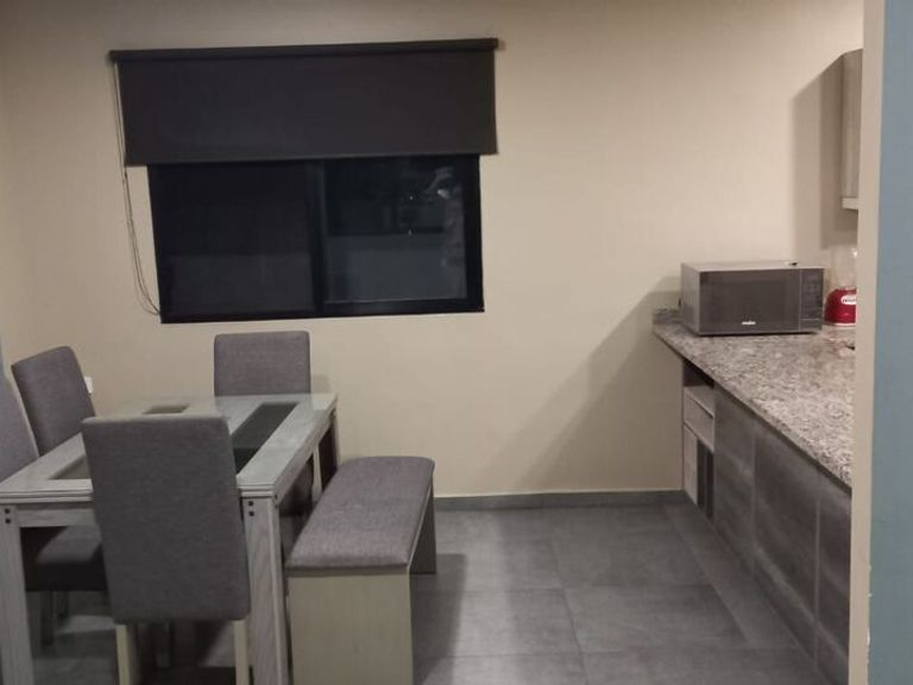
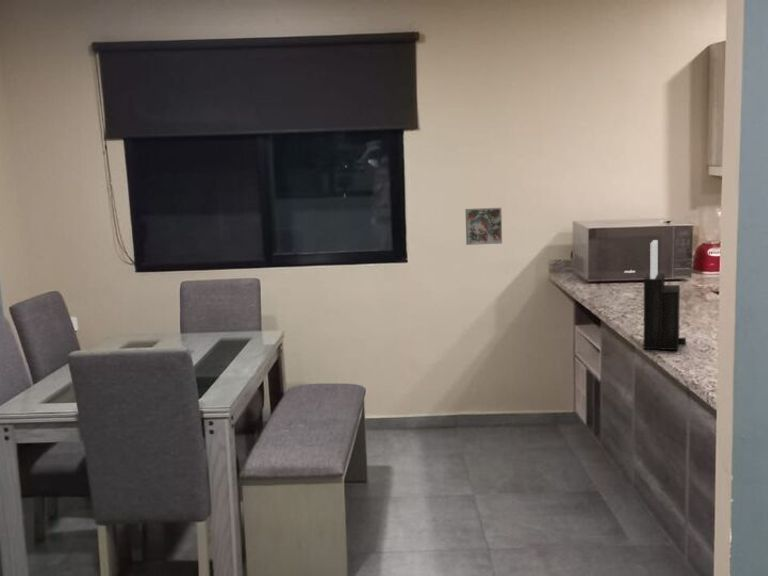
+ knife block (665, 293)
+ decorative tile (484, 226)
